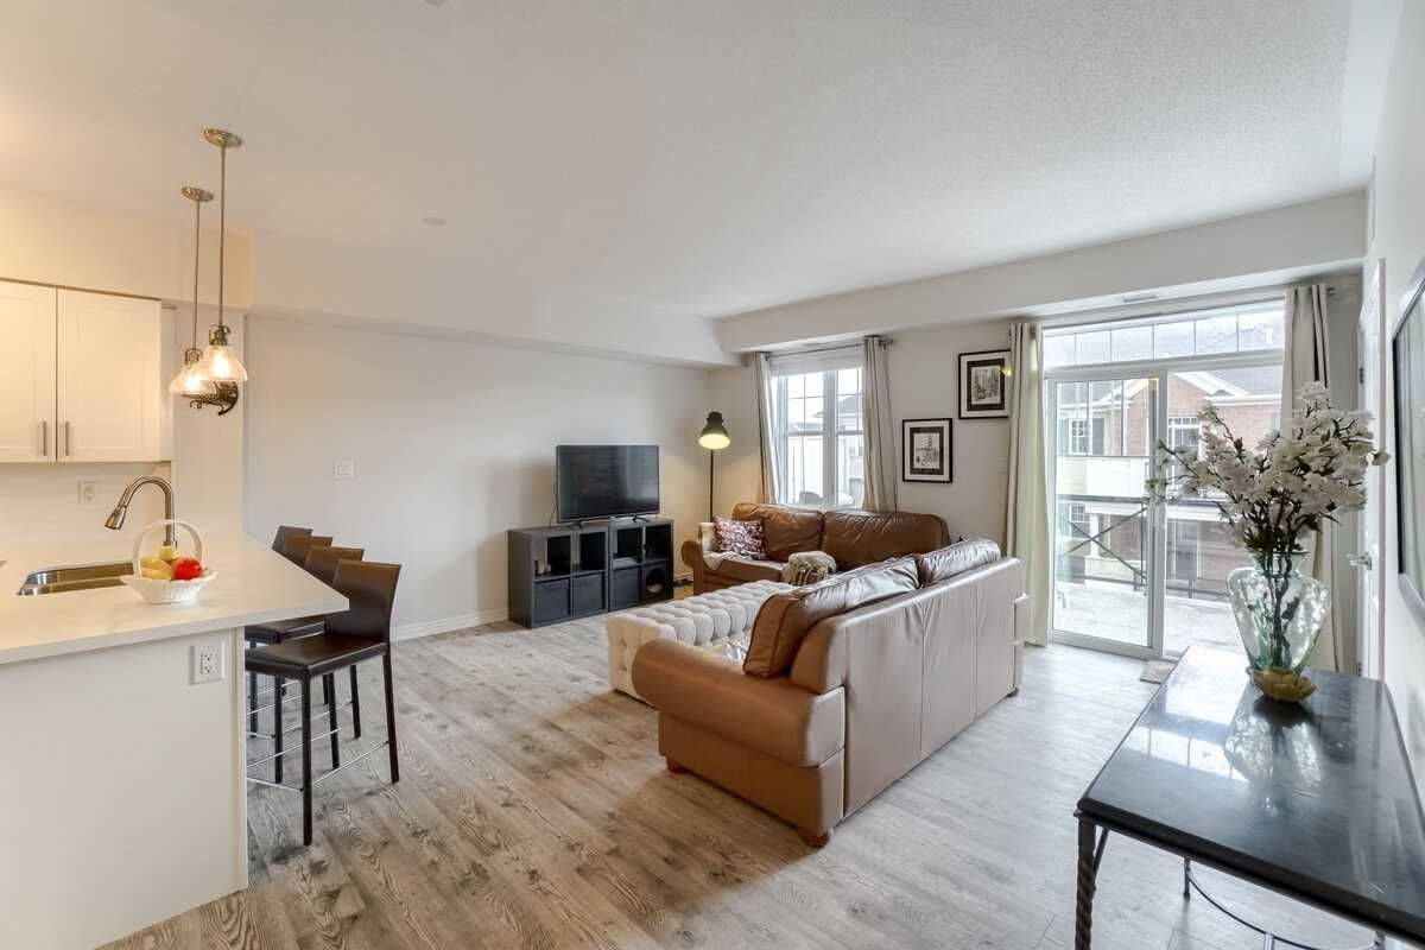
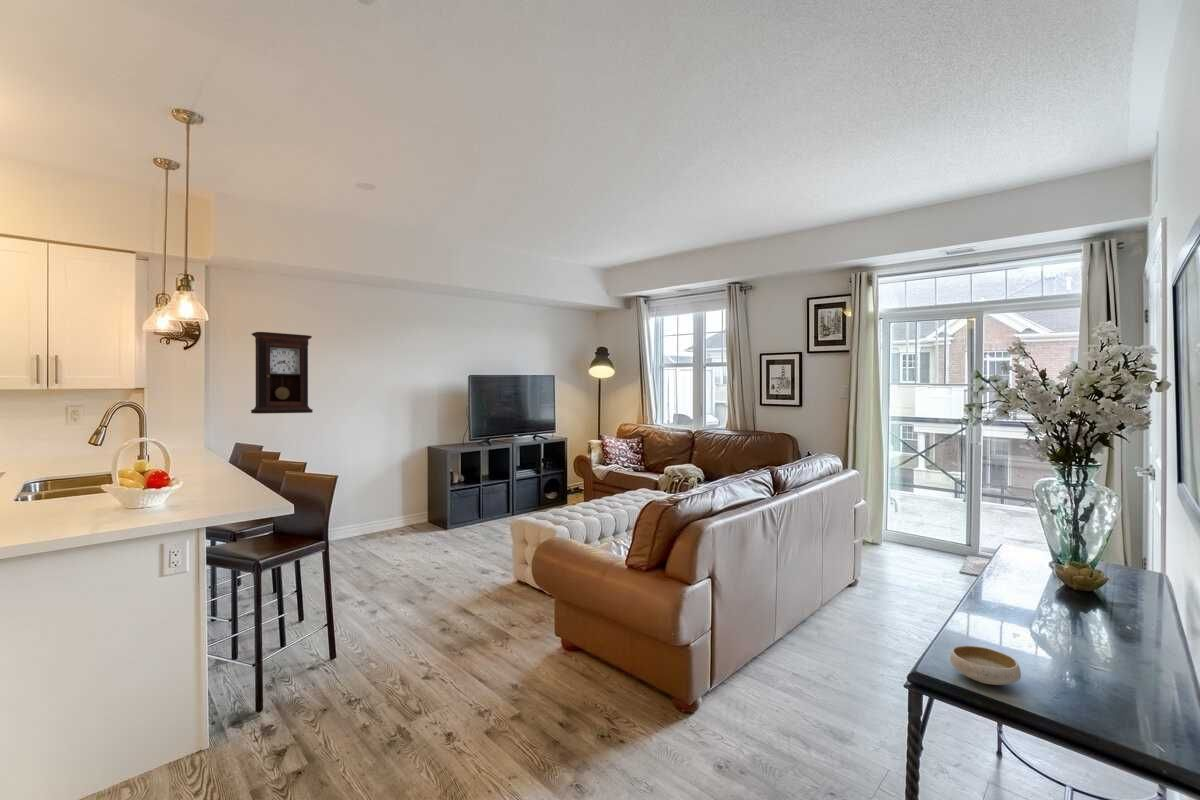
+ pendulum clock (283, 373)
+ bowl (984, 667)
